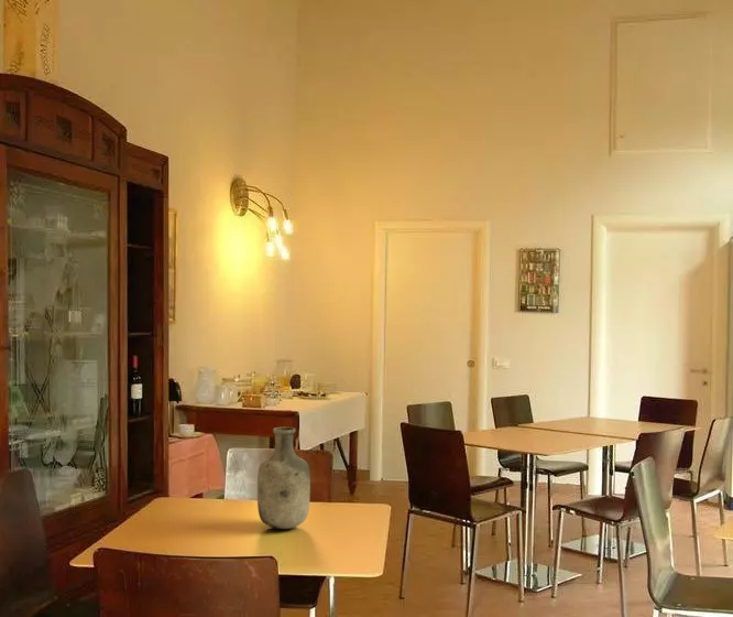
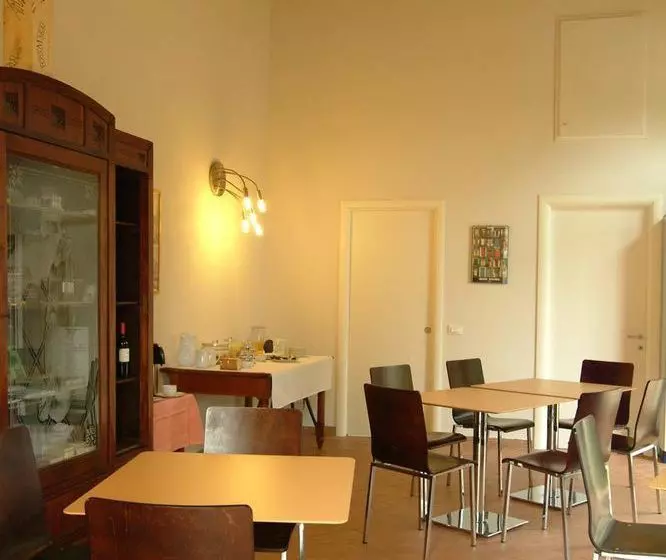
- vase (283, 477)
